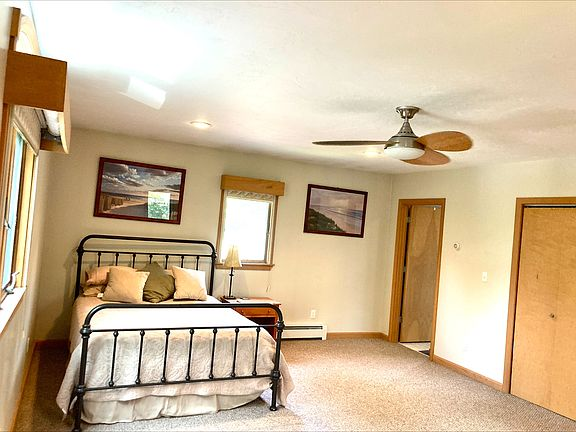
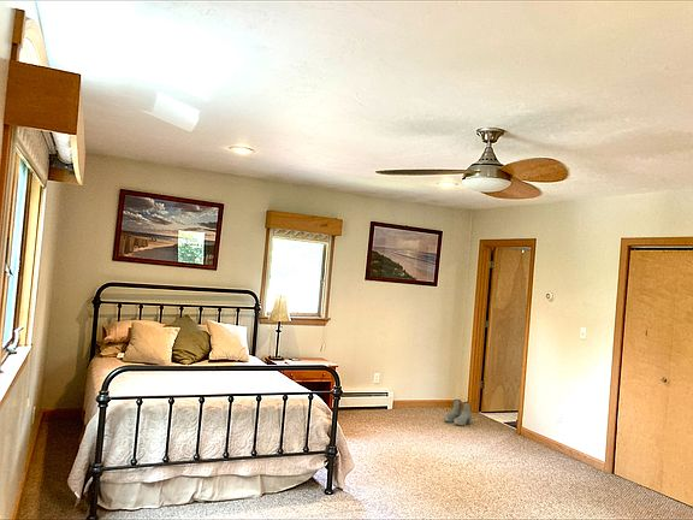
+ boots (458, 412)
